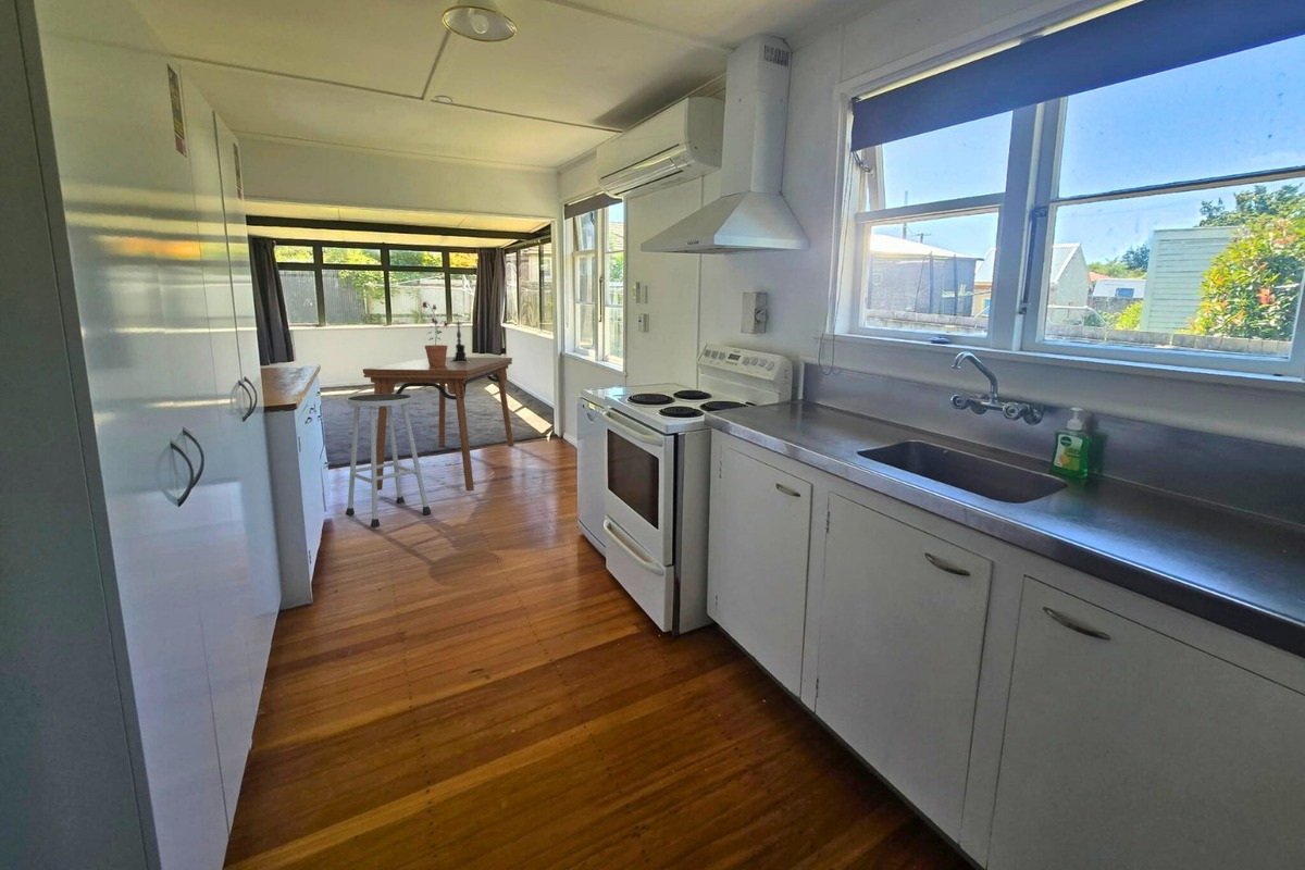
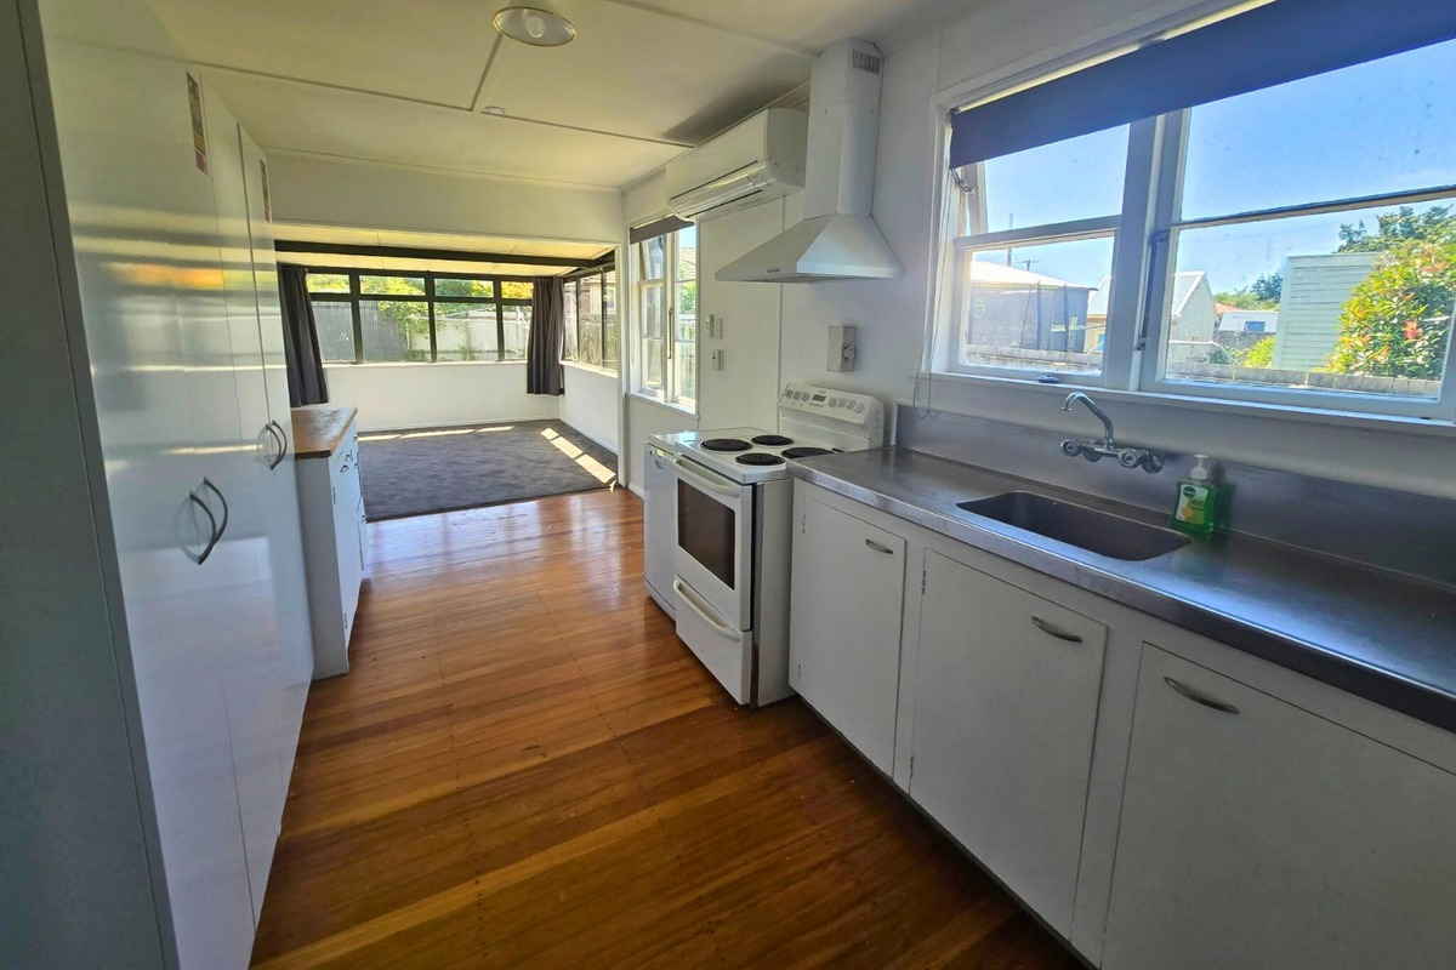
- dining table (458, 415)
- potted plant (437, 333)
- candle holder (458, 338)
- stool (385, 463)
